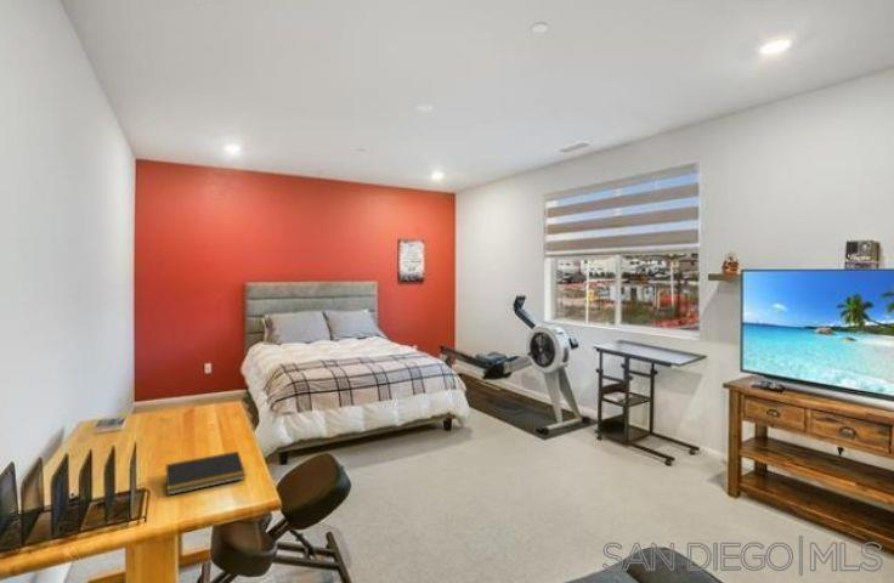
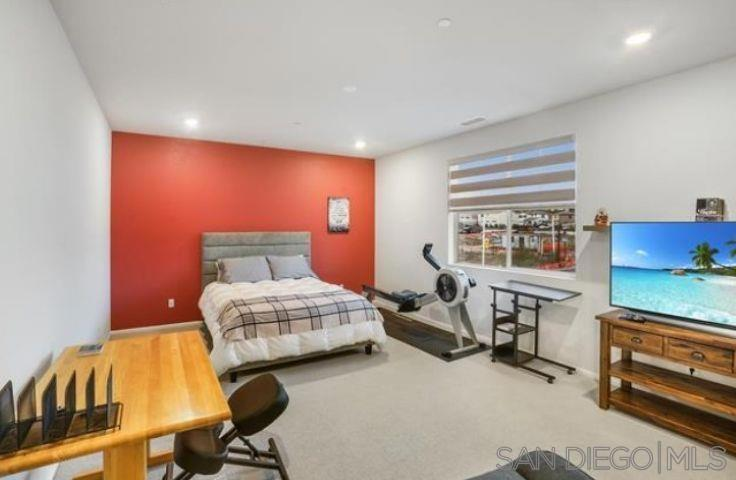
- notepad (205, 471)
